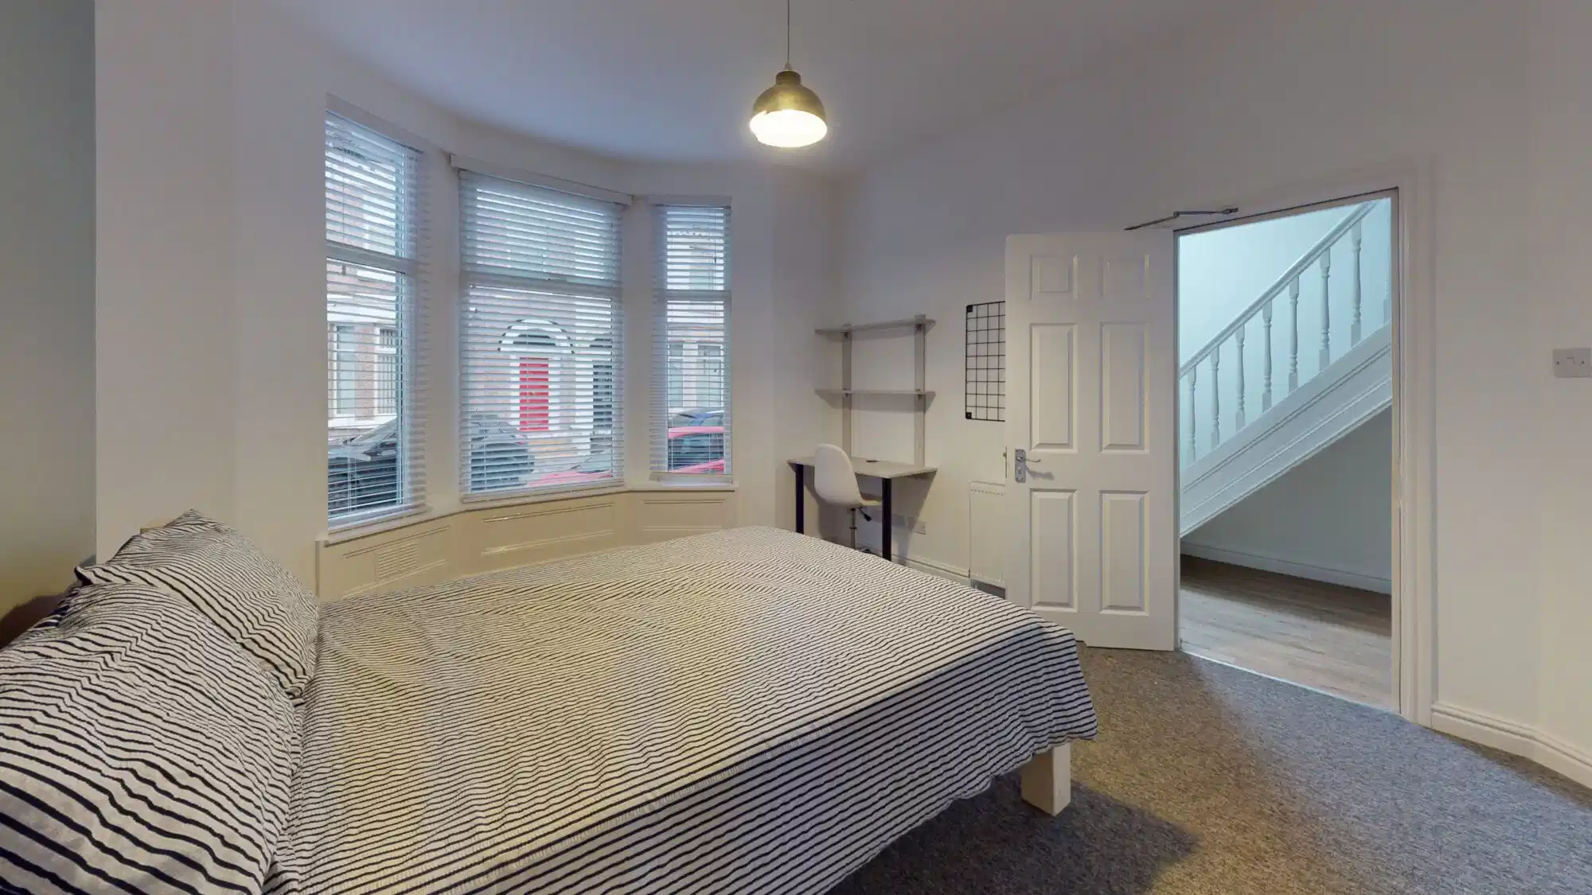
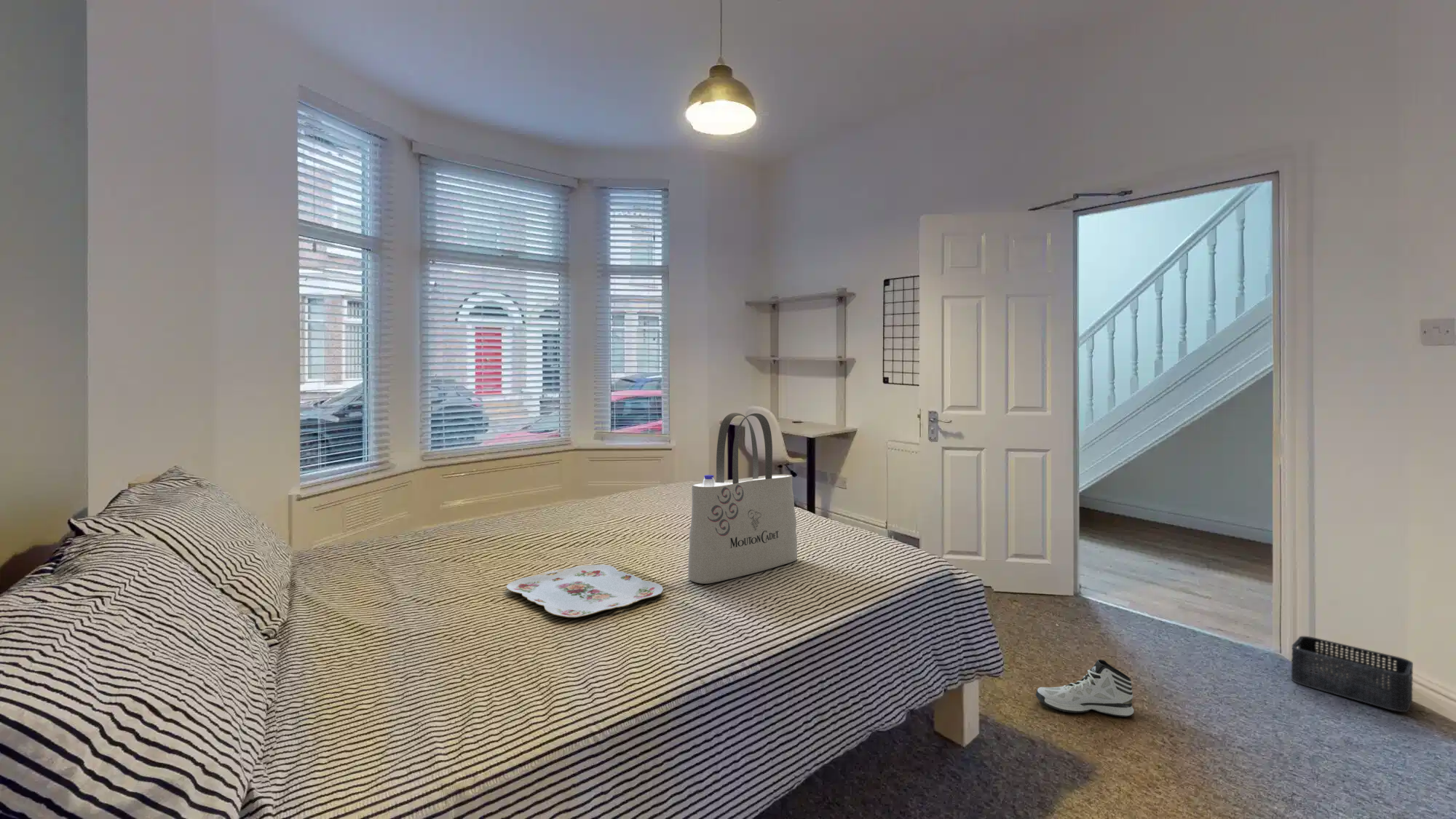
+ tote bag (745, 491)
+ storage bin (1350, 671)
+ serving tray (584, 589)
+ sneaker (1083, 682)
